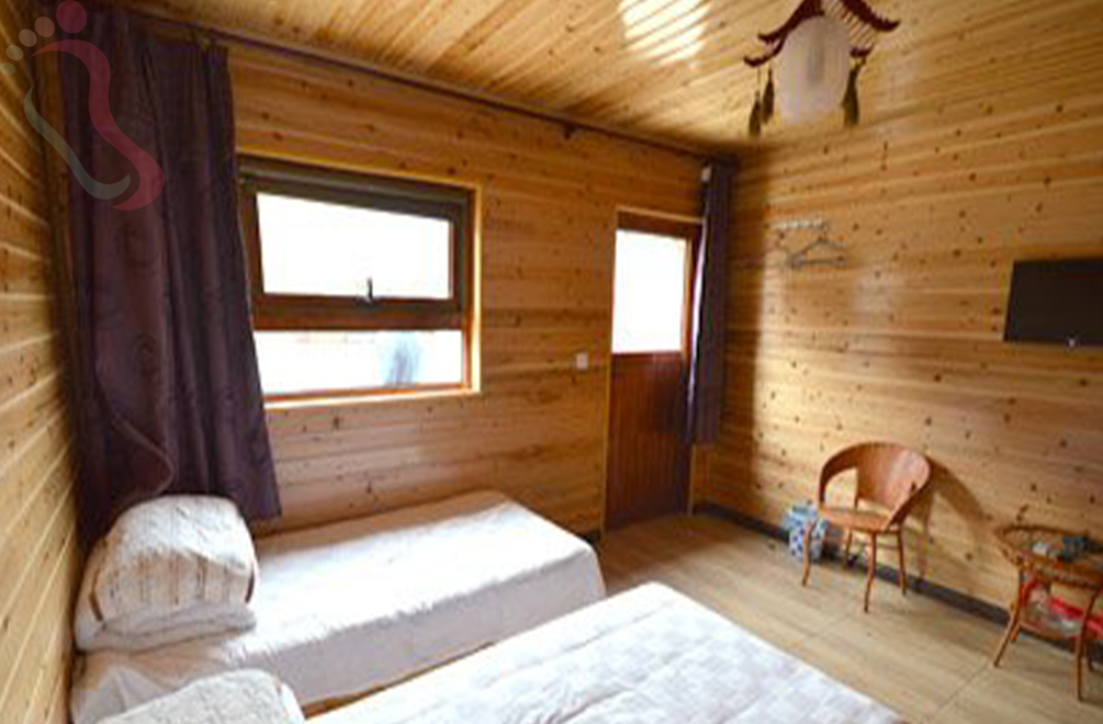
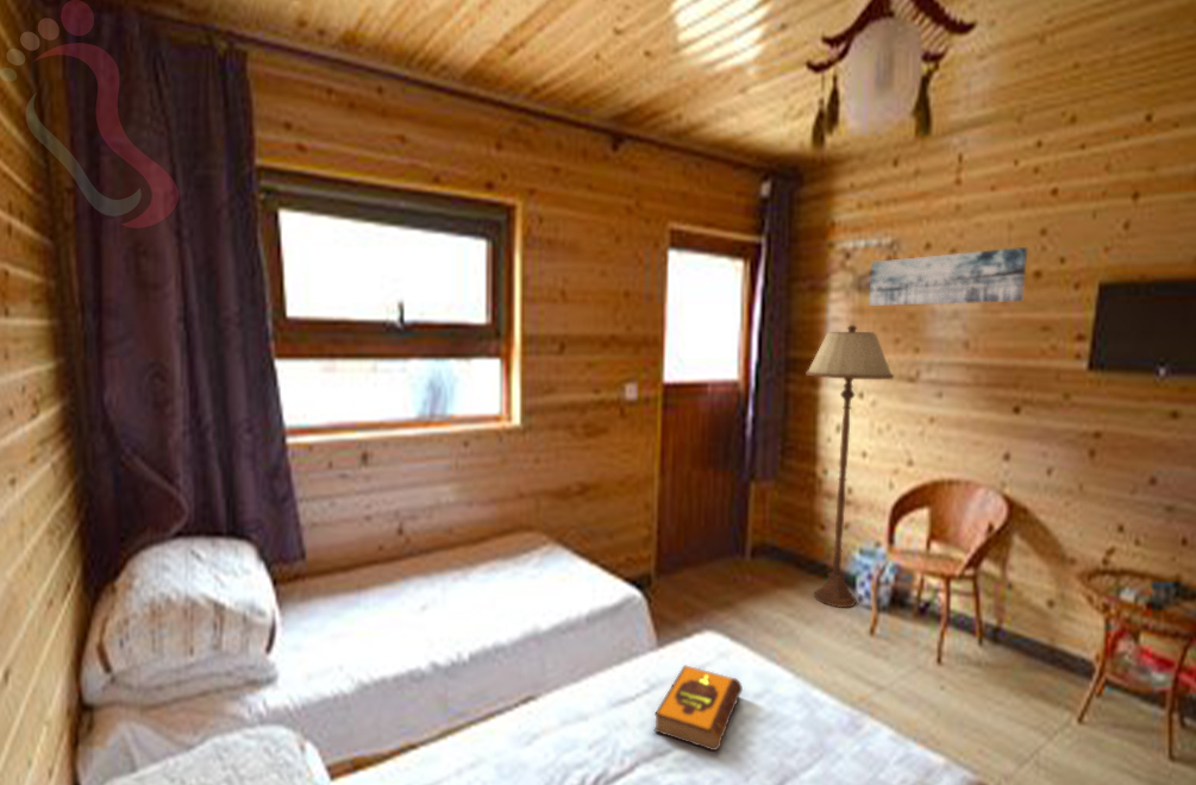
+ wall art (939, 280)
+ hardback book (700, 704)
+ floor lamp (843, 465)
